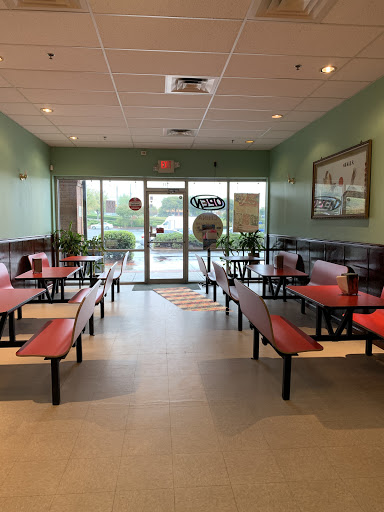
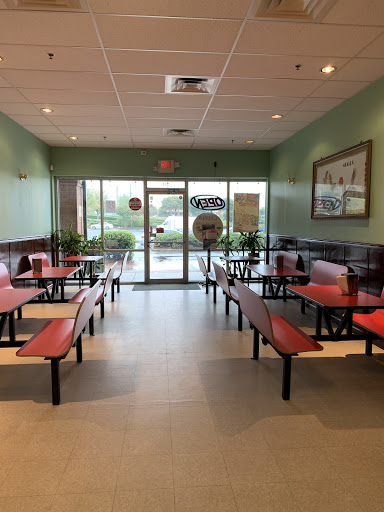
- rug (188, 299)
